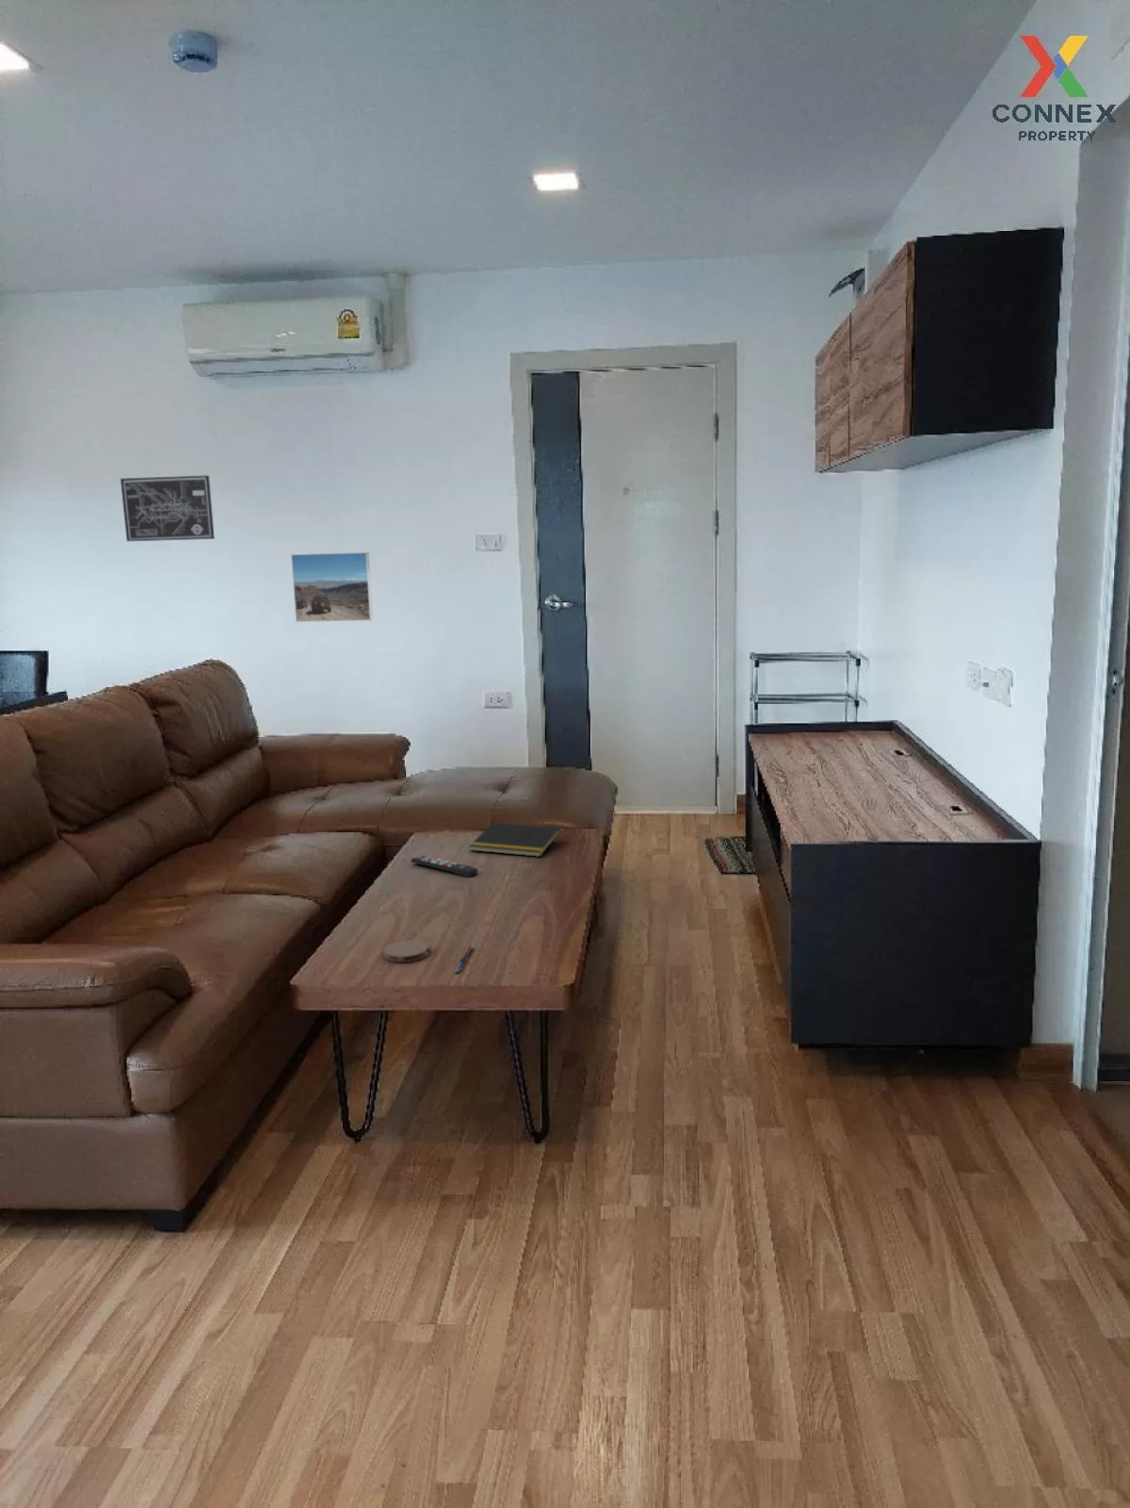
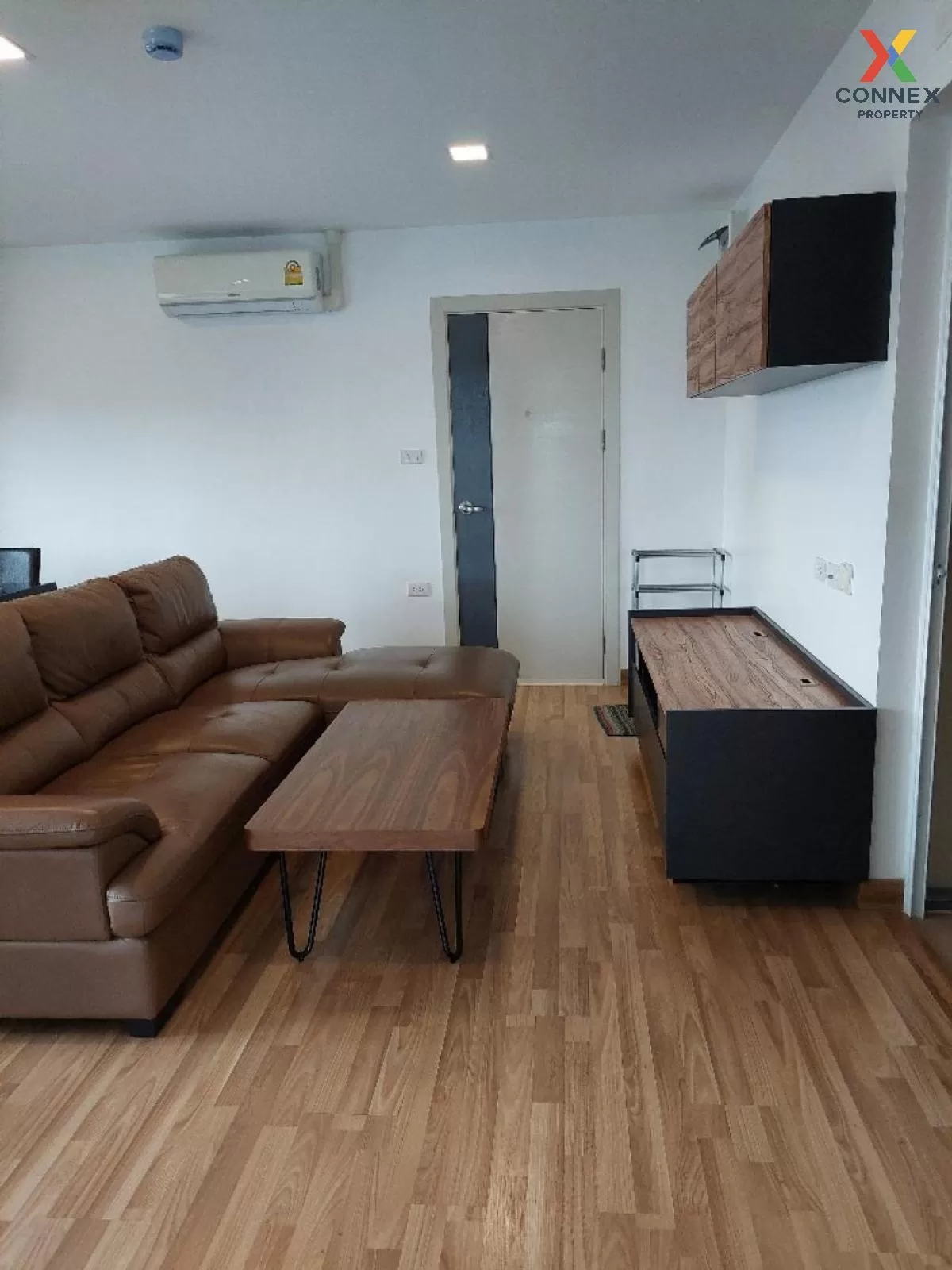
- remote control (444, 866)
- pen (463, 957)
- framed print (331, 588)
- coaster (406, 951)
- notepad (515, 838)
- wall art (166, 508)
